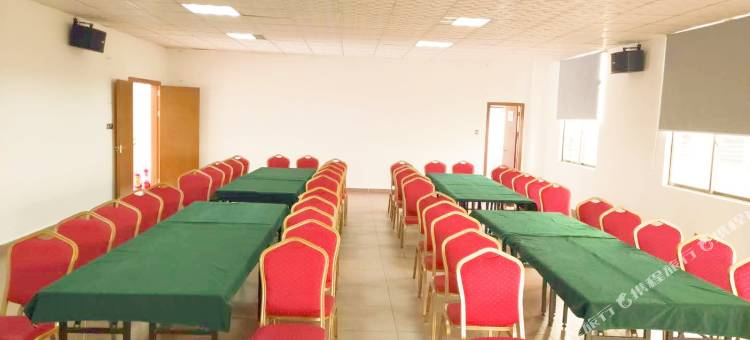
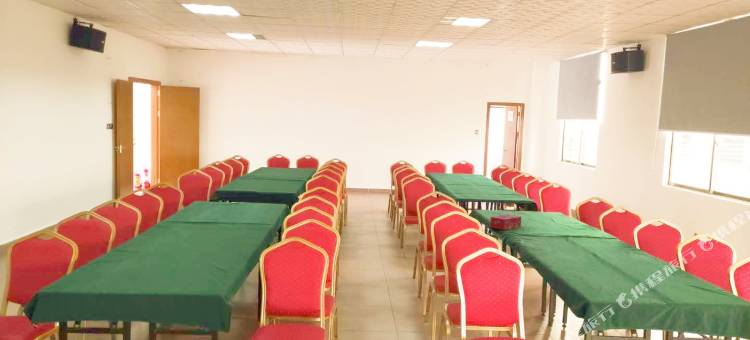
+ tissue box (505, 221)
